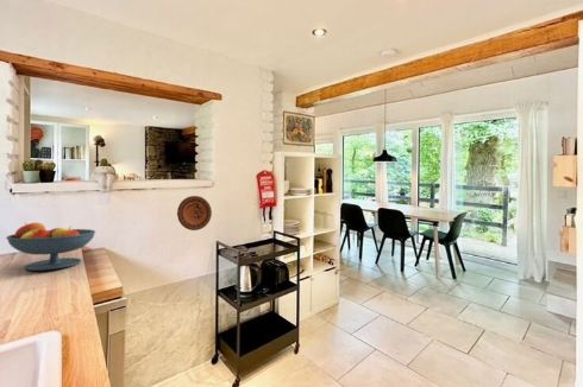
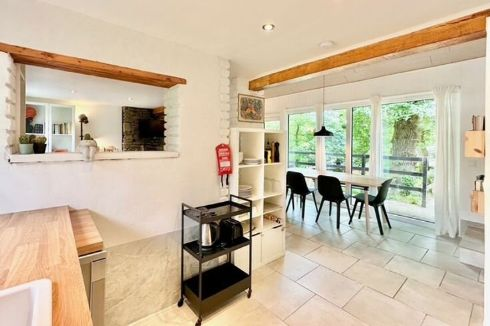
- decorative plate (194, 212)
- fruit bowl (54, 243)
